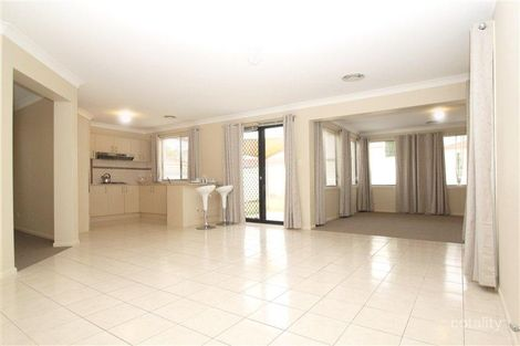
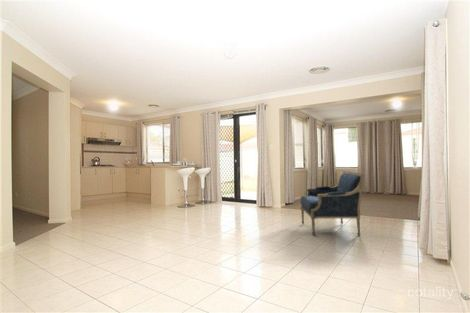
+ armchair (328, 200)
